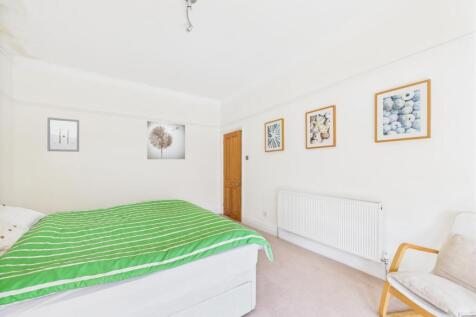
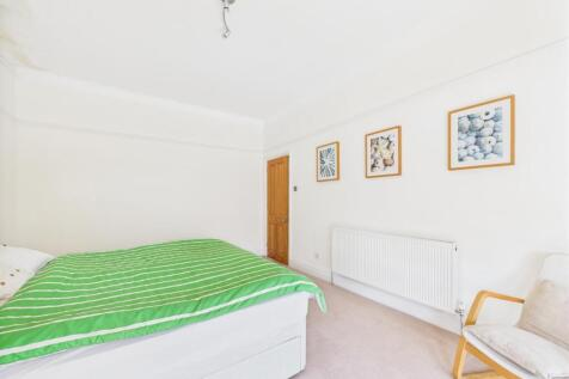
- wall art (167, 141)
- wall art (63, 135)
